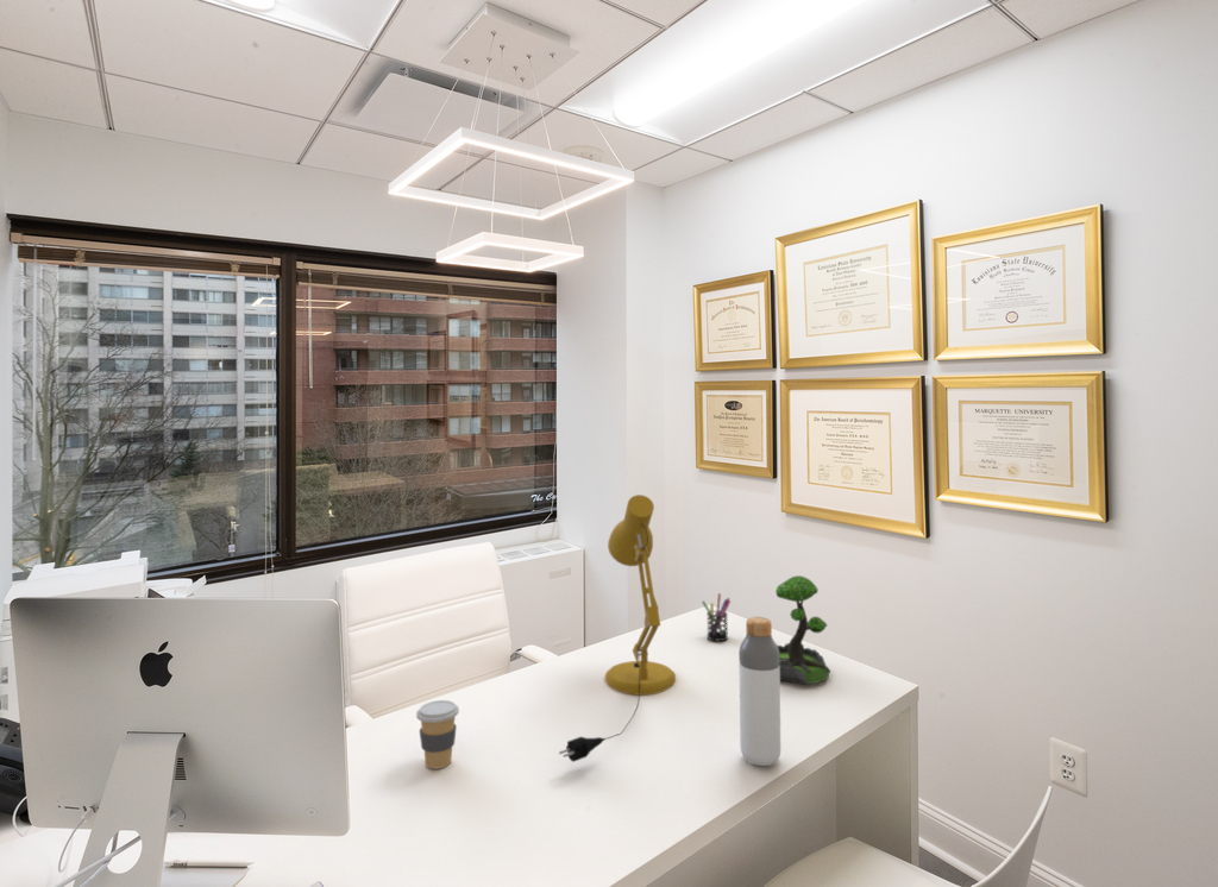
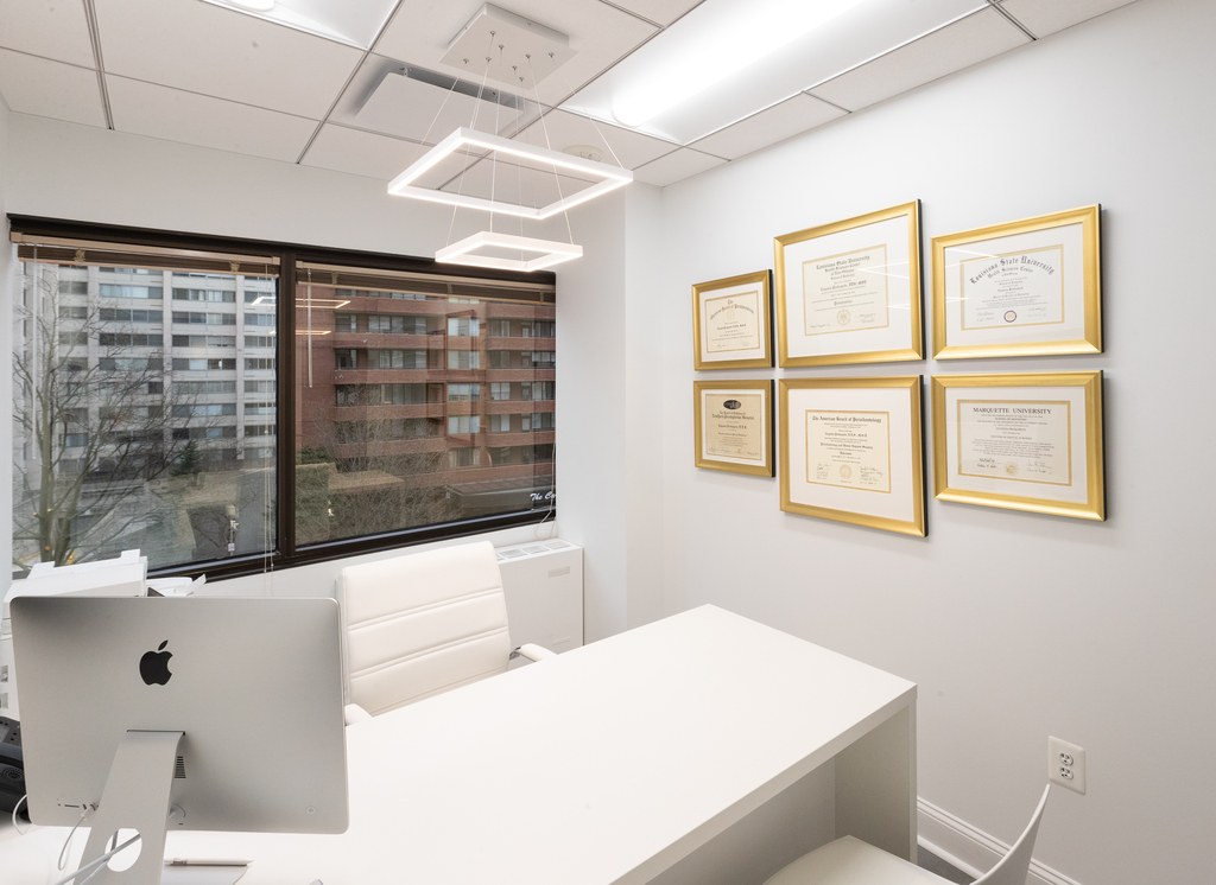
- bottle (759, 688)
- desk lamp (642, 597)
- coffee cup (438, 735)
- plant (795, 619)
- pen holder (715, 616)
